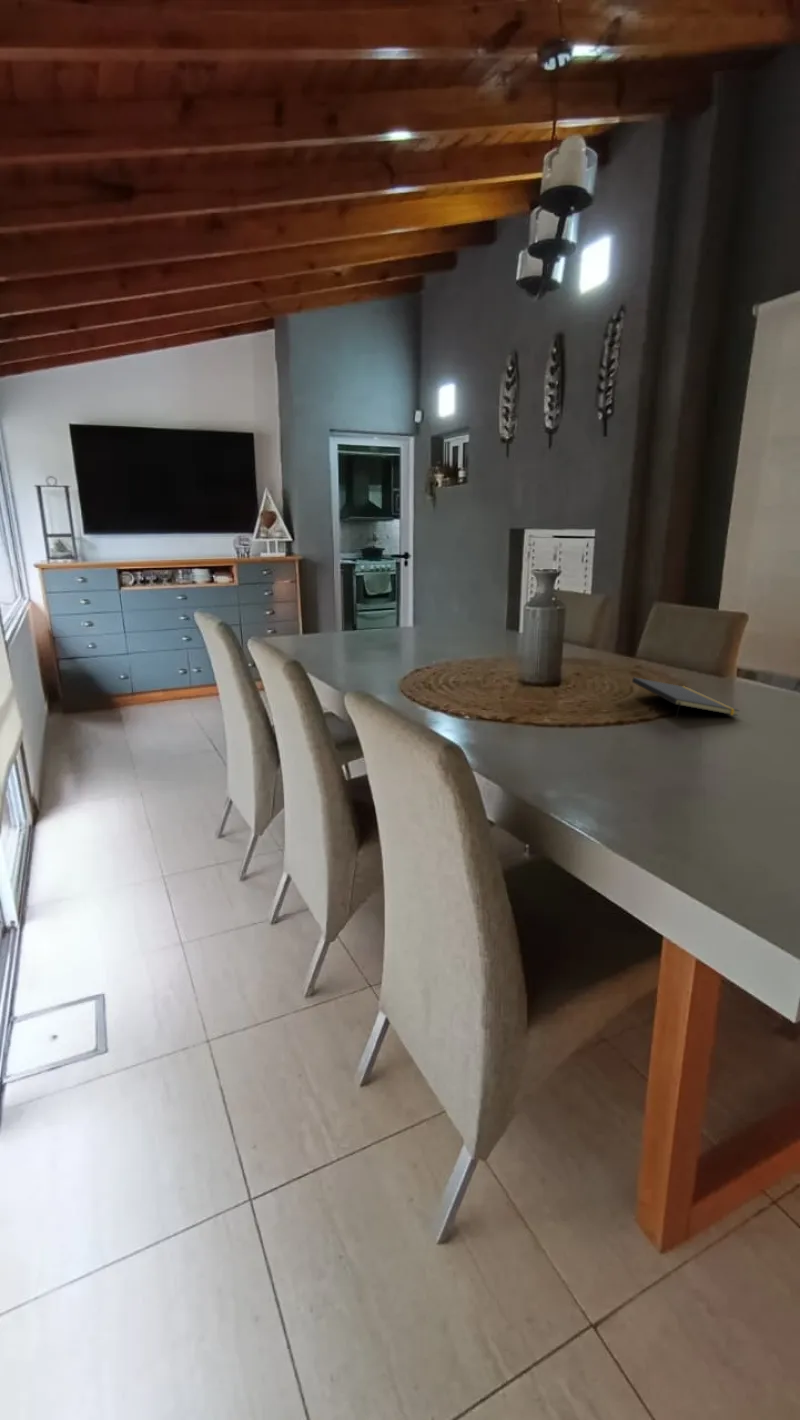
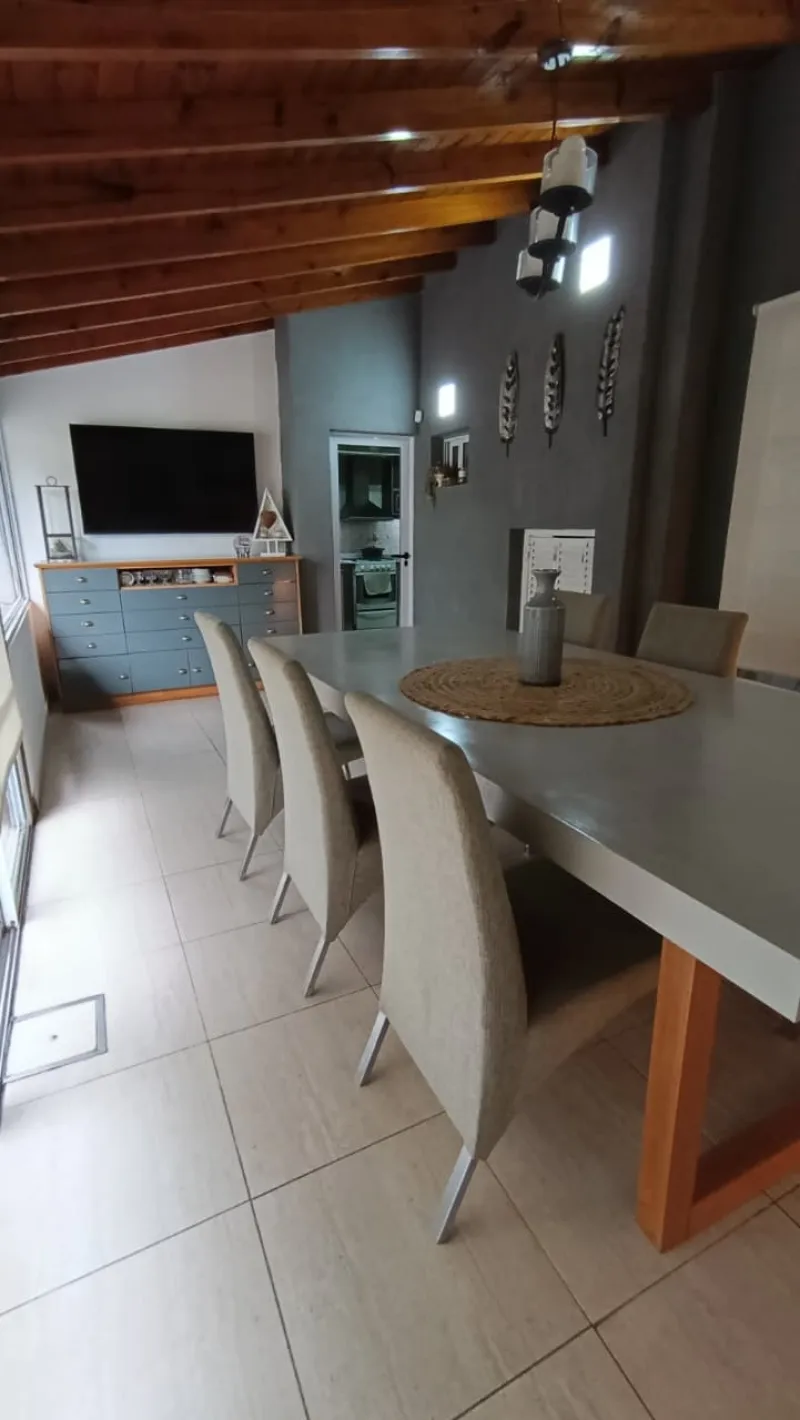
- notepad (682, 695)
